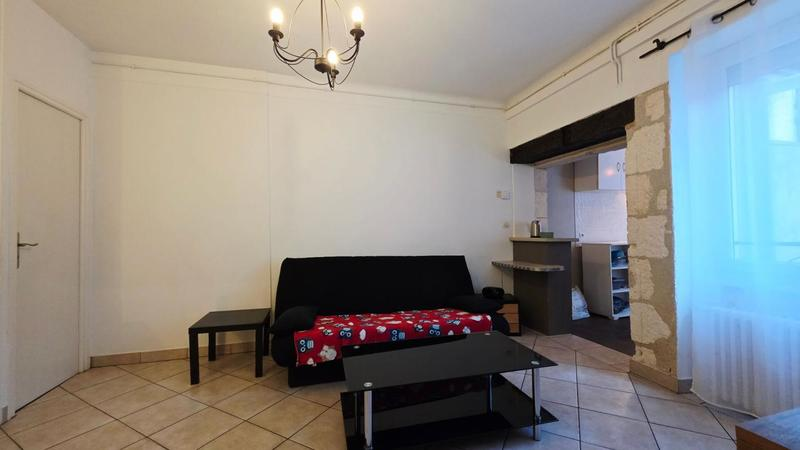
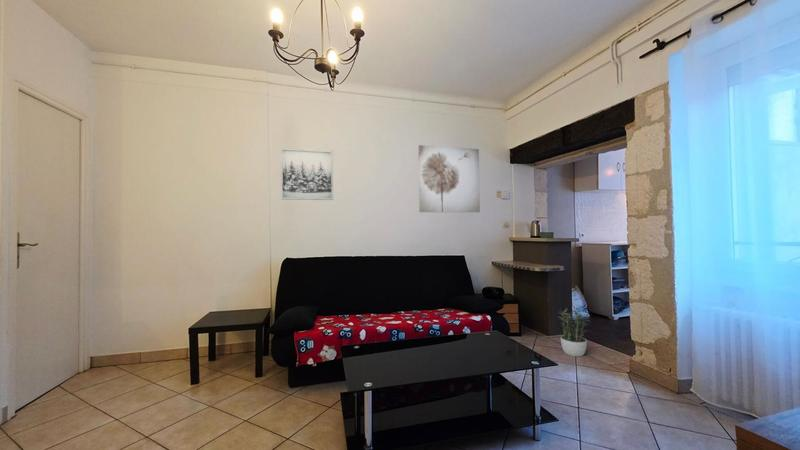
+ wall art (307, 174)
+ wall art (450, 179)
+ potted plant (572, 330)
